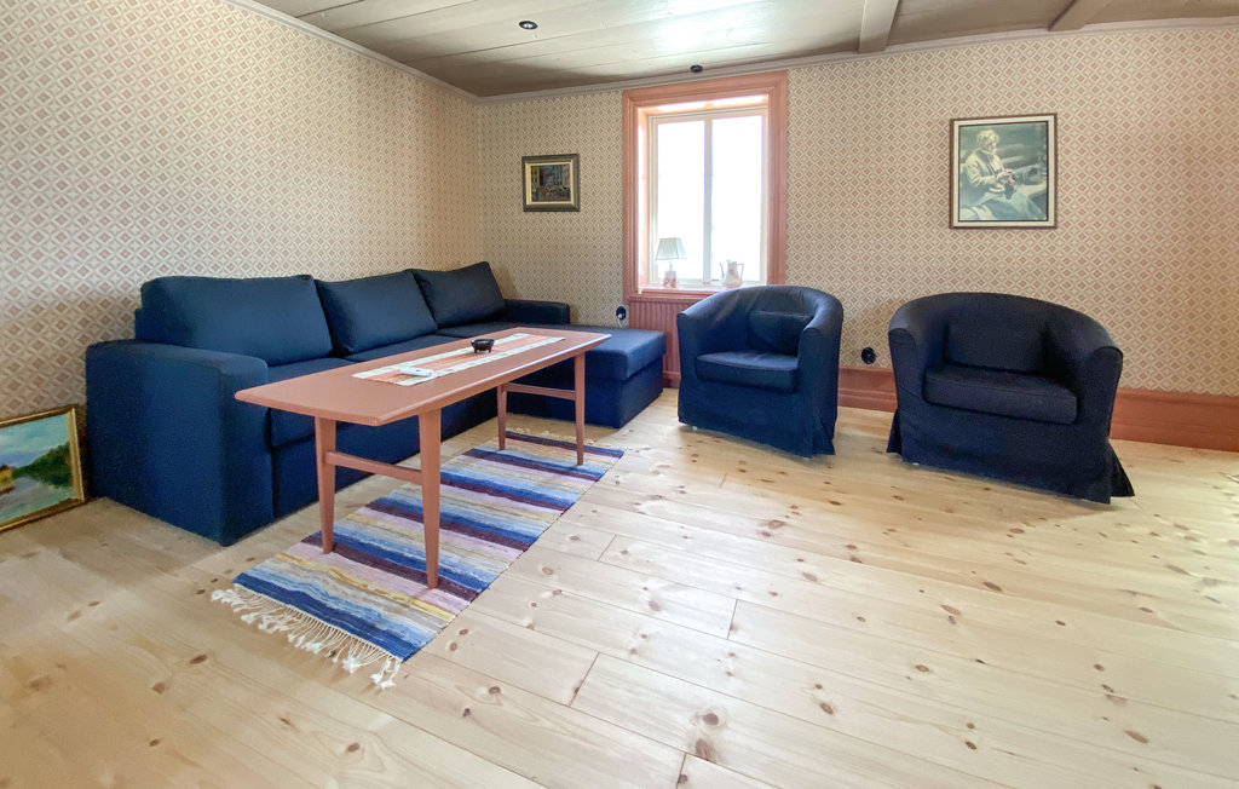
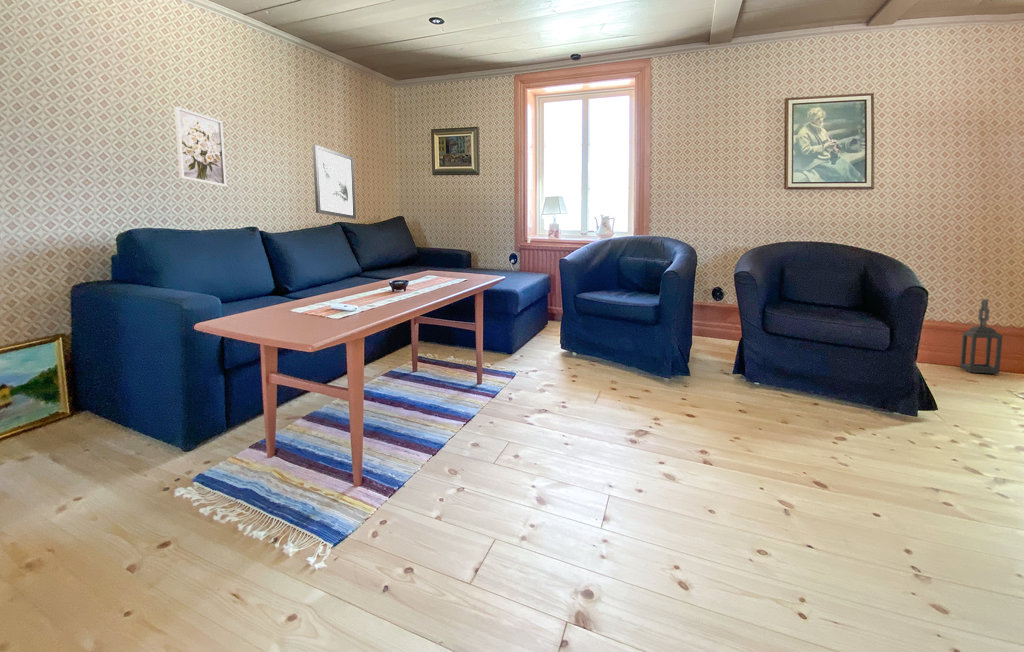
+ wall art (335, 184)
+ lantern (982, 335)
+ wall art (201, 148)
